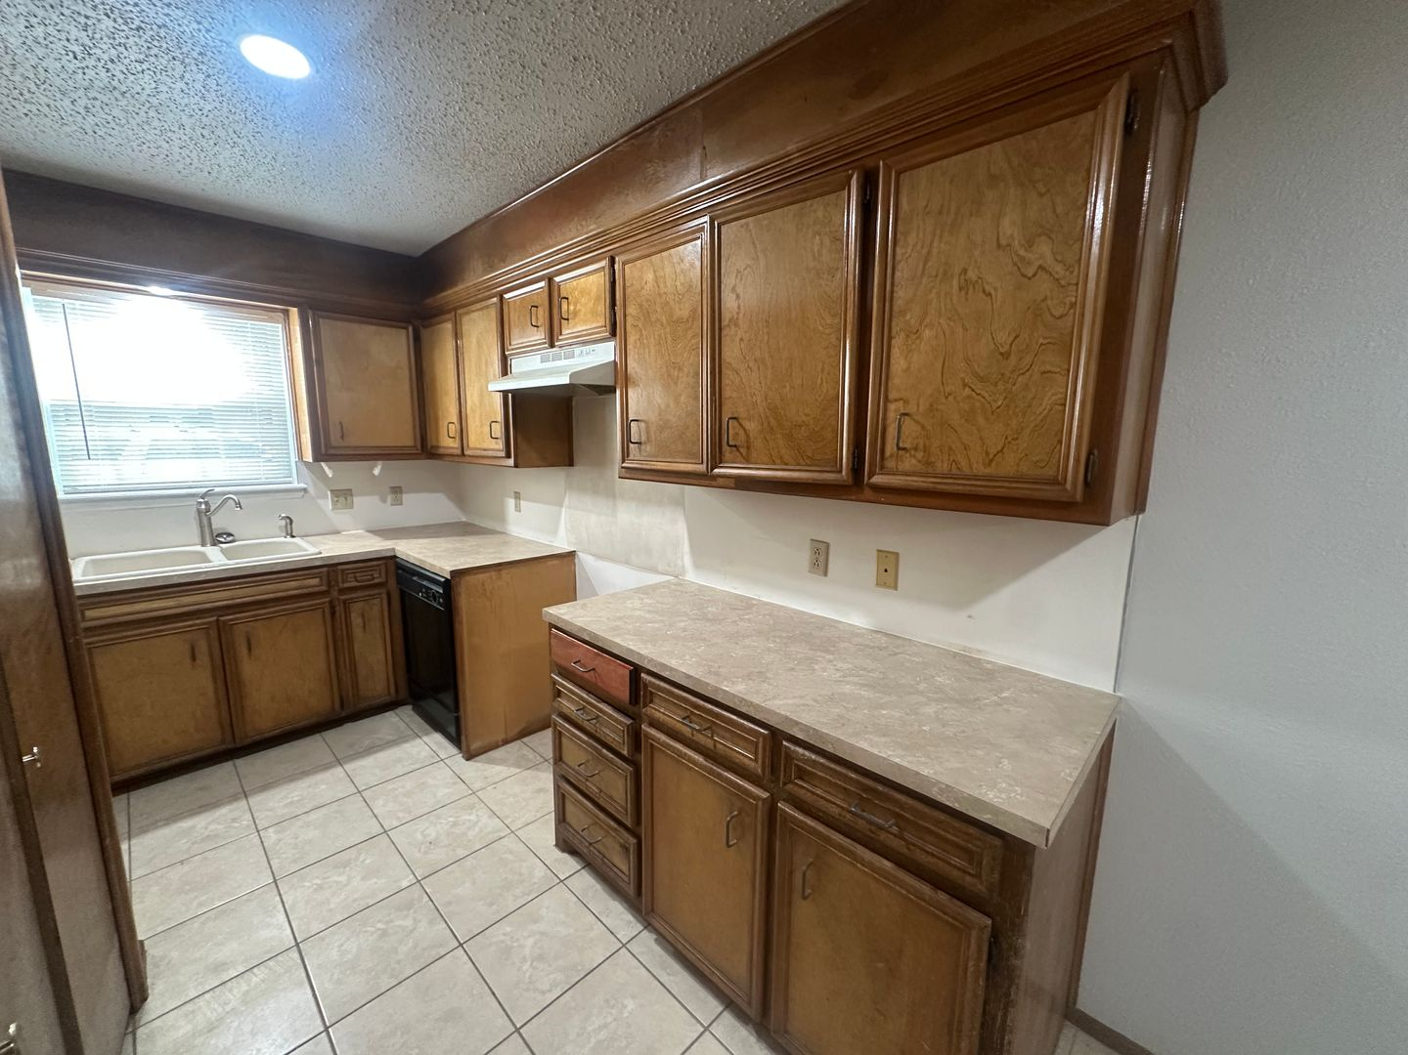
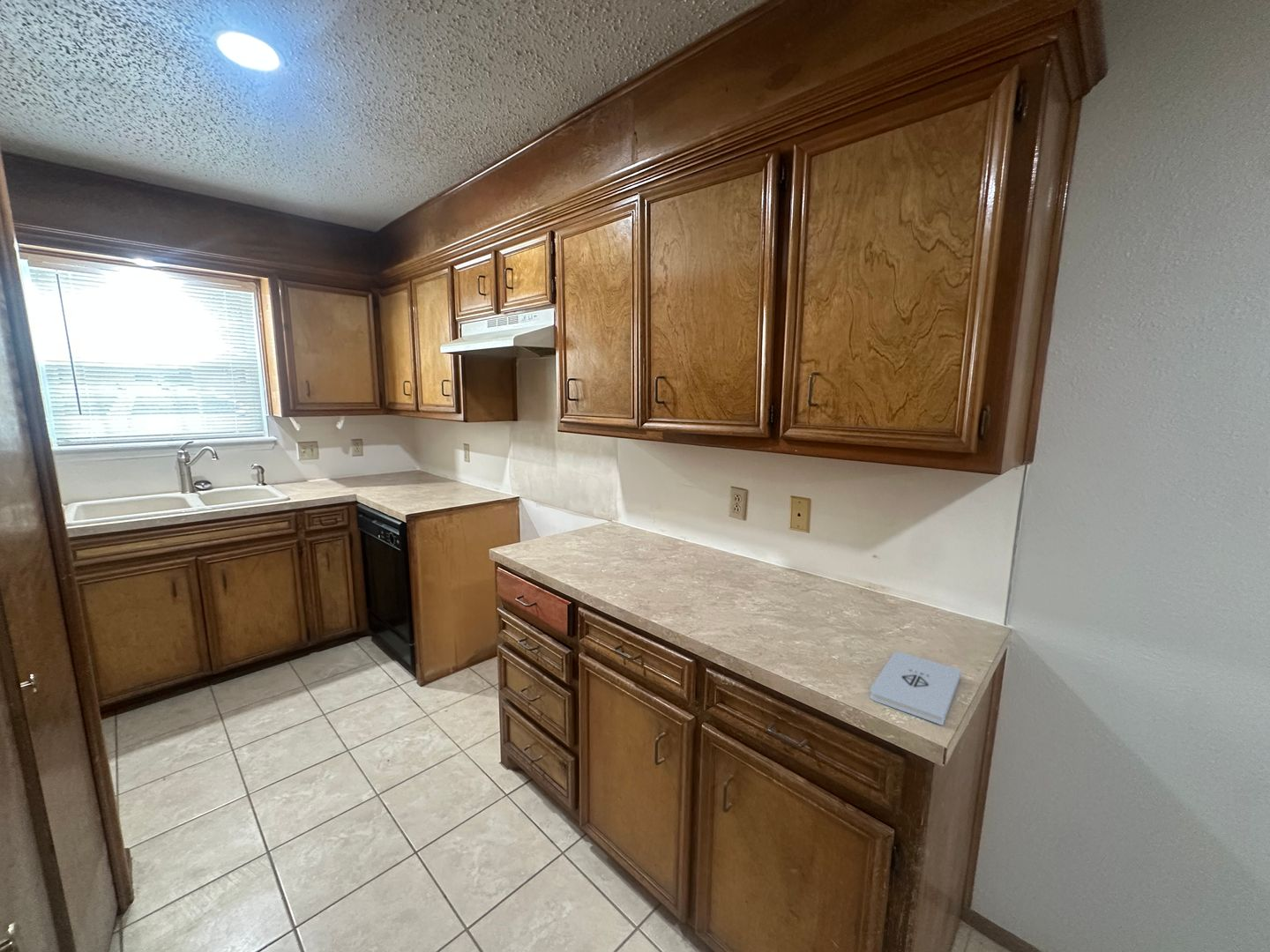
+ notepad (916, 683)
